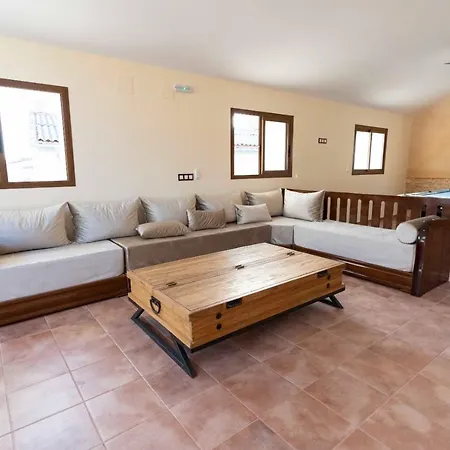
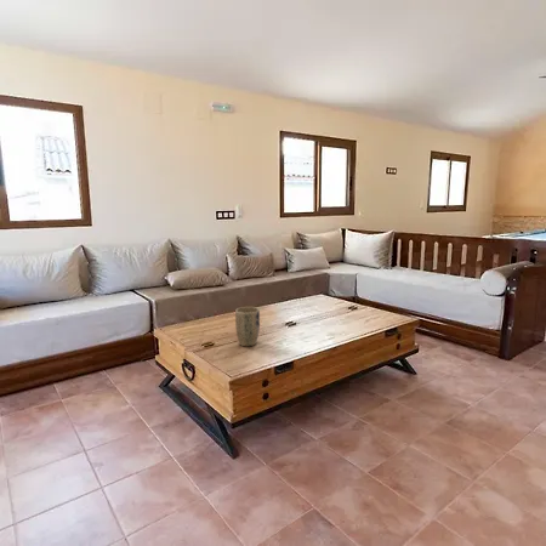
+ plant pot (248, 326)
